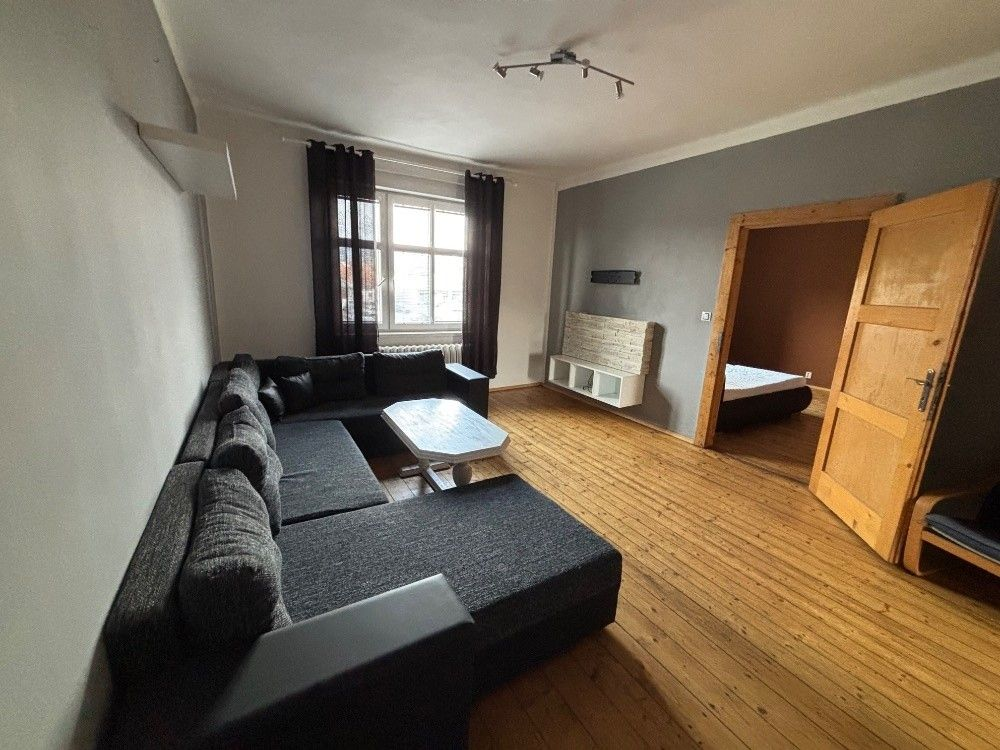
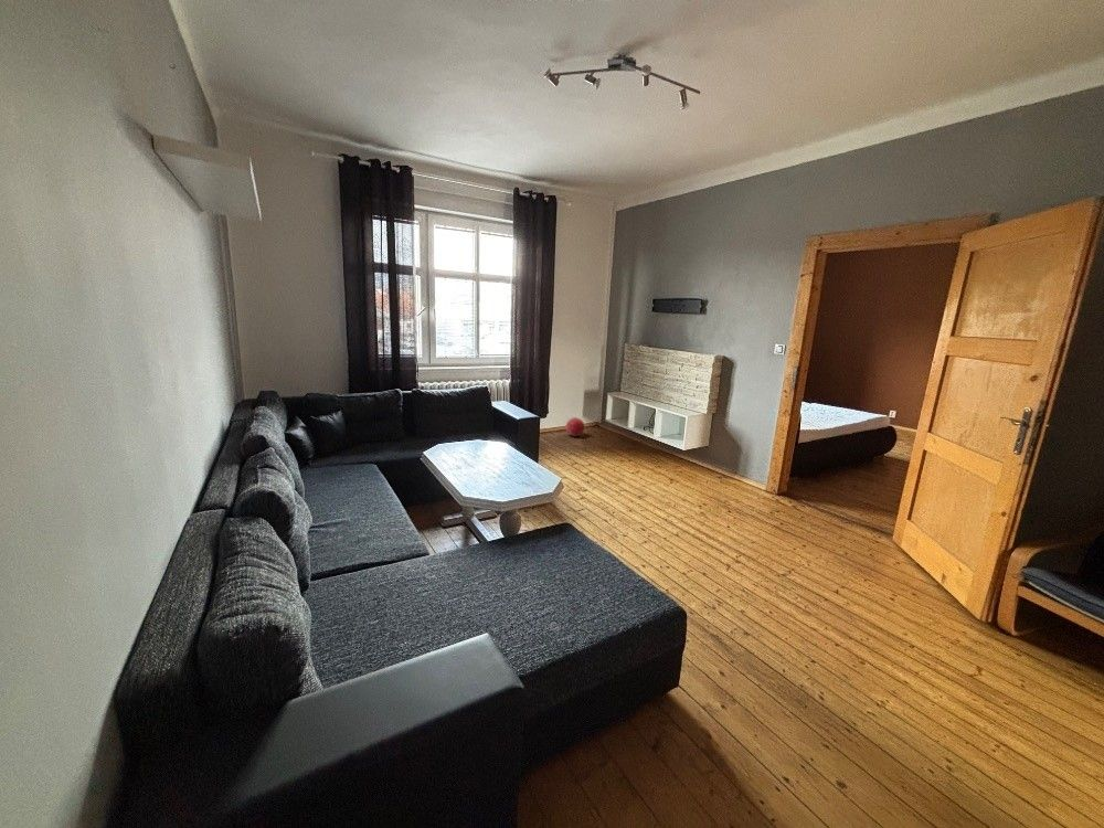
+ ball (574, 426)
